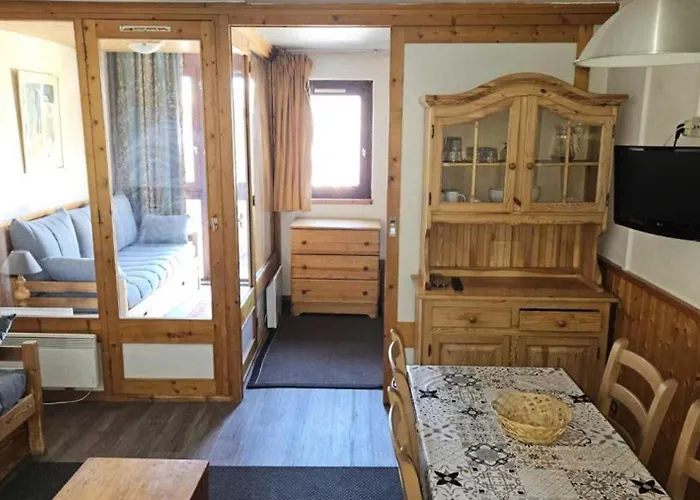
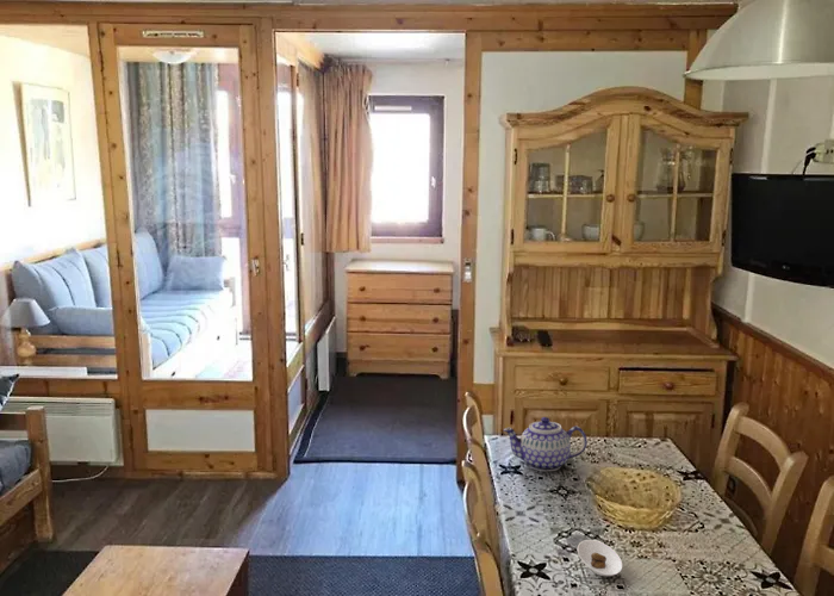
+ teapot (544, 441)
+ saucer (598, 560)
